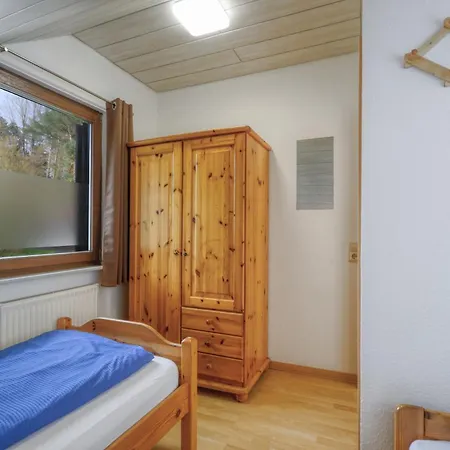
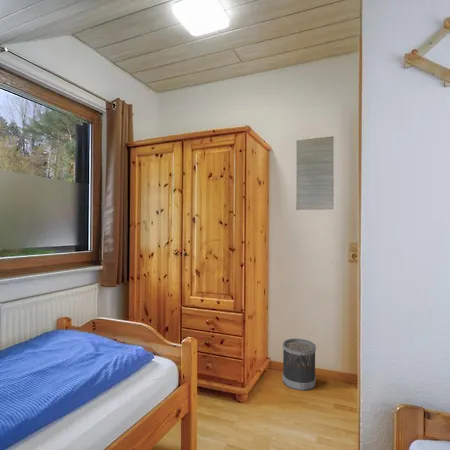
+ wastebasket (299, 363)
